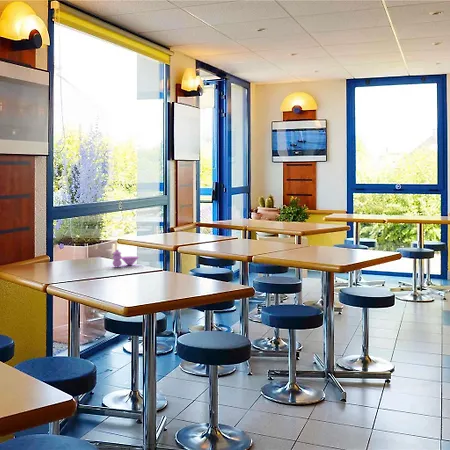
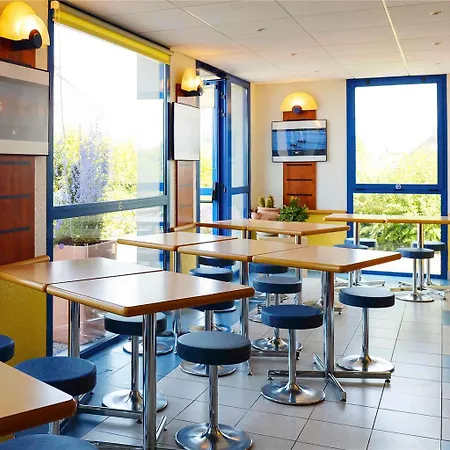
- salt and pepper shaker set (125, 257)
